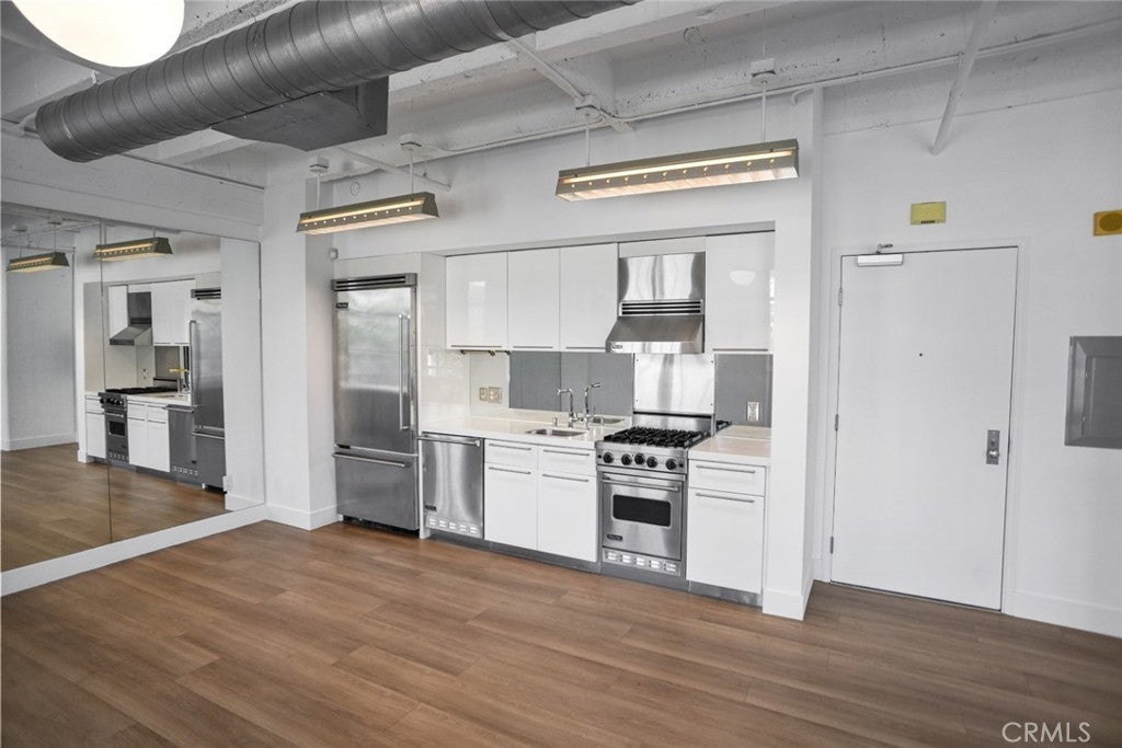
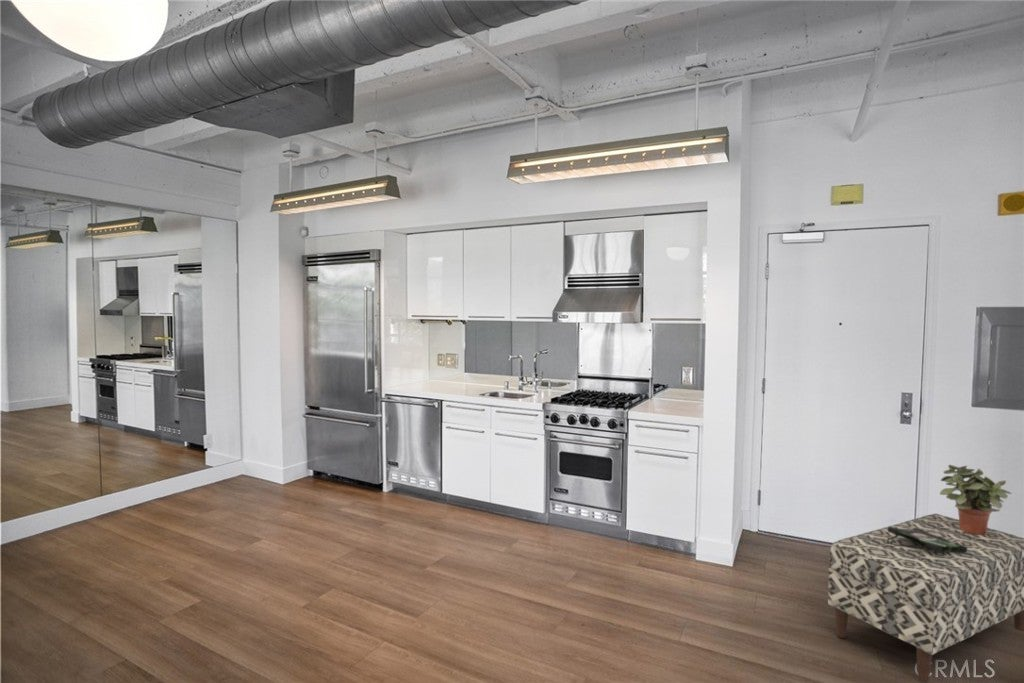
+ potted plant (974, 499)
+ bench (933, 587)
+ photo frame (916, 542)
